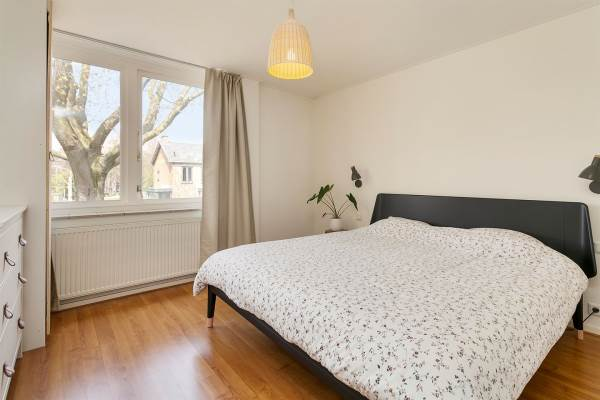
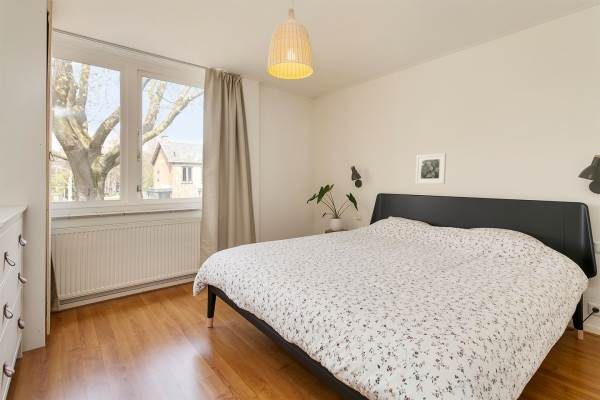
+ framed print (430, 169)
